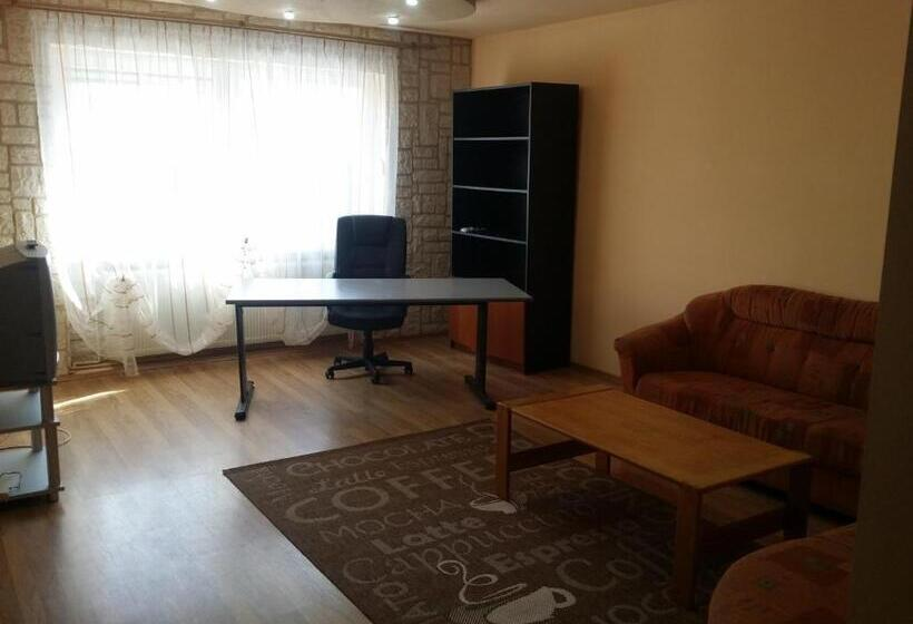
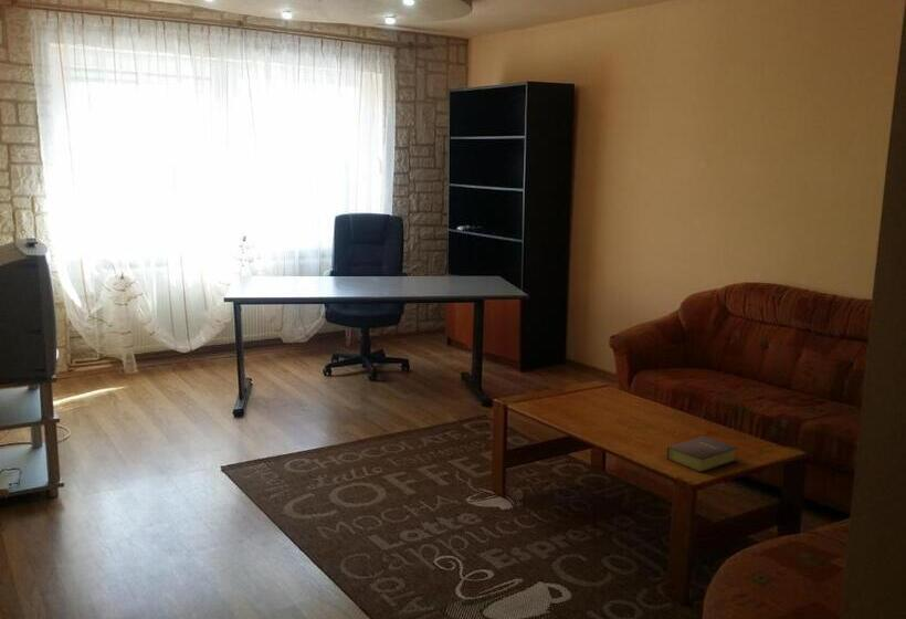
+ bible (700, 453)
